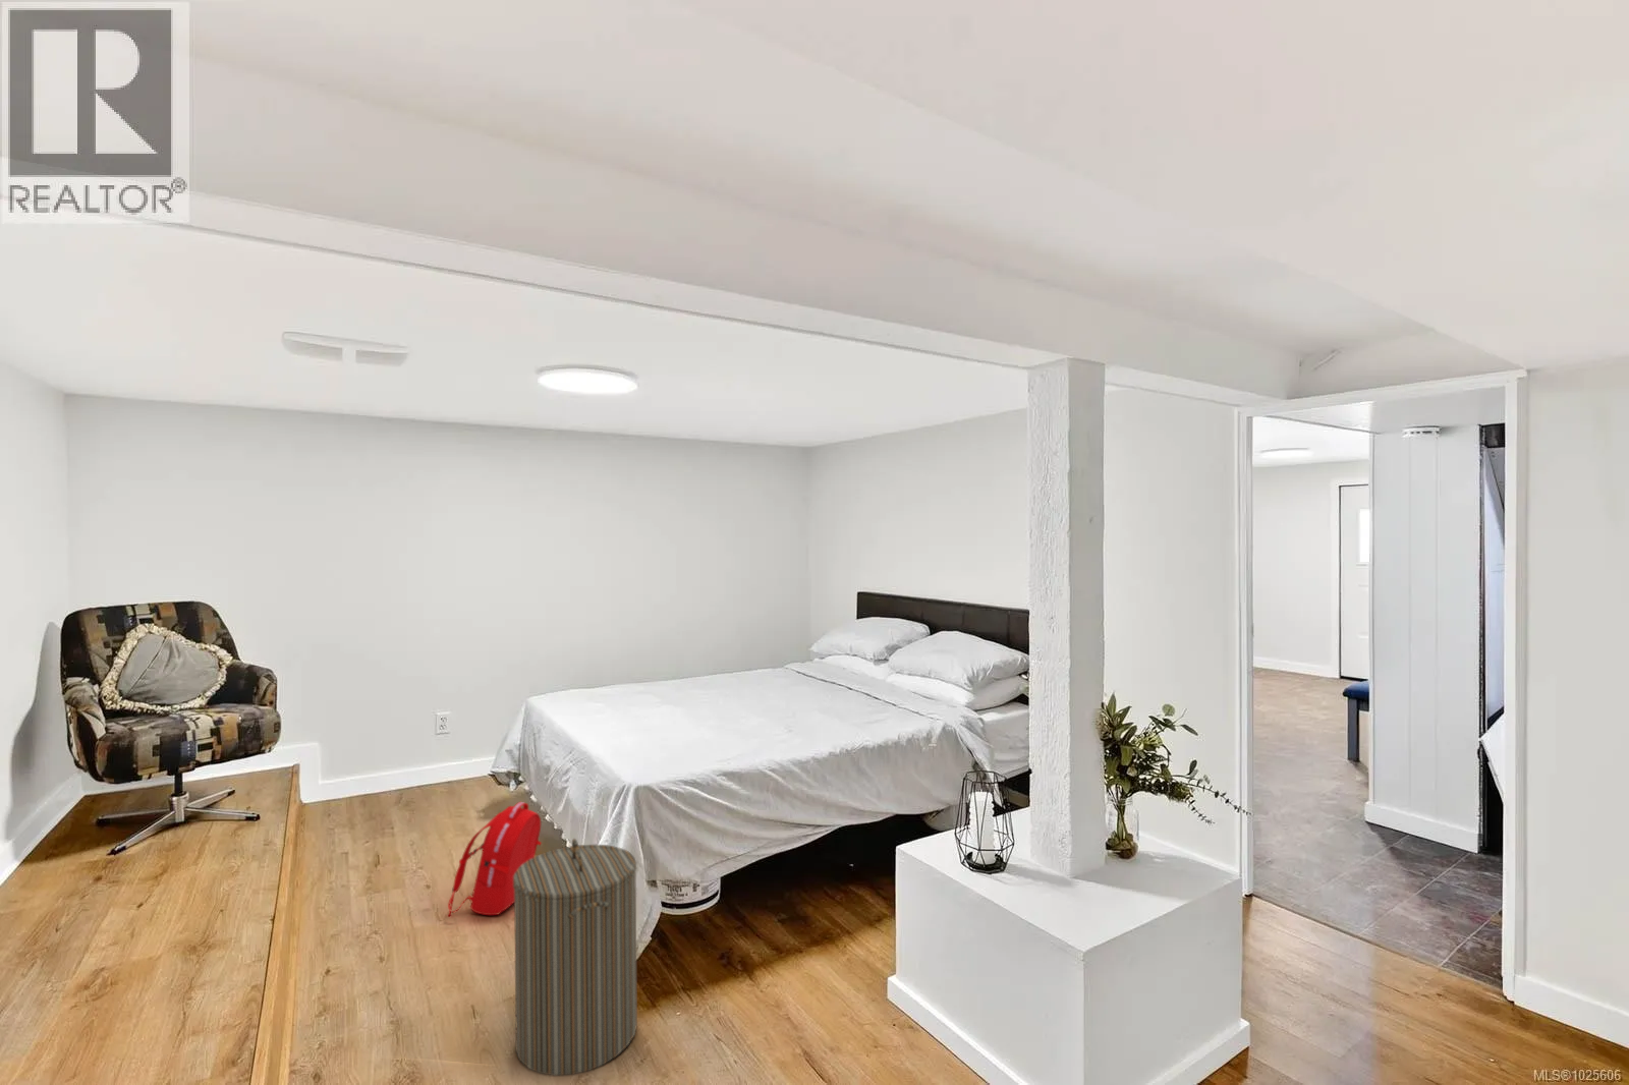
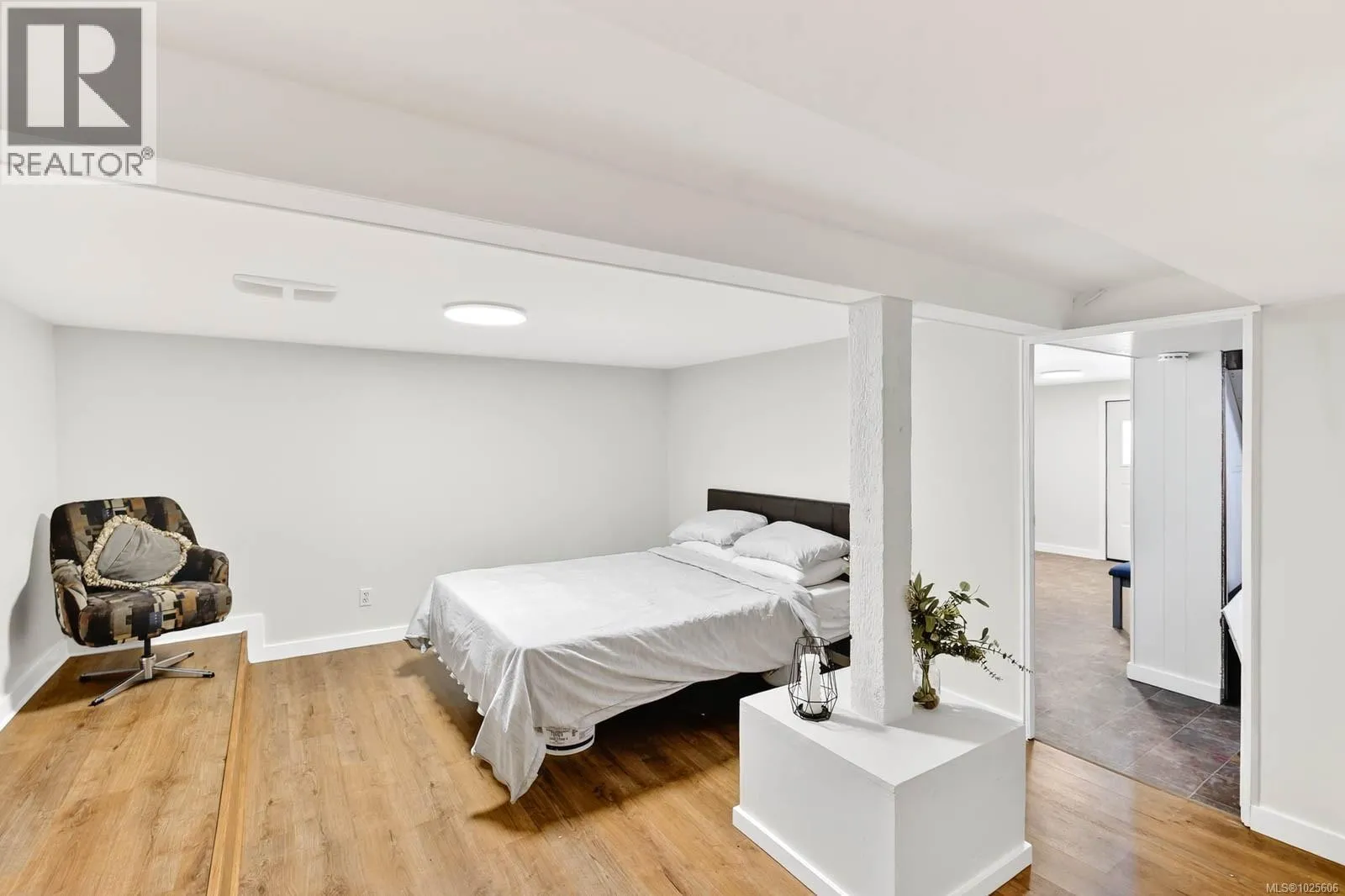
- backpack (500, 852)
- laundry hamper (577, 938)
